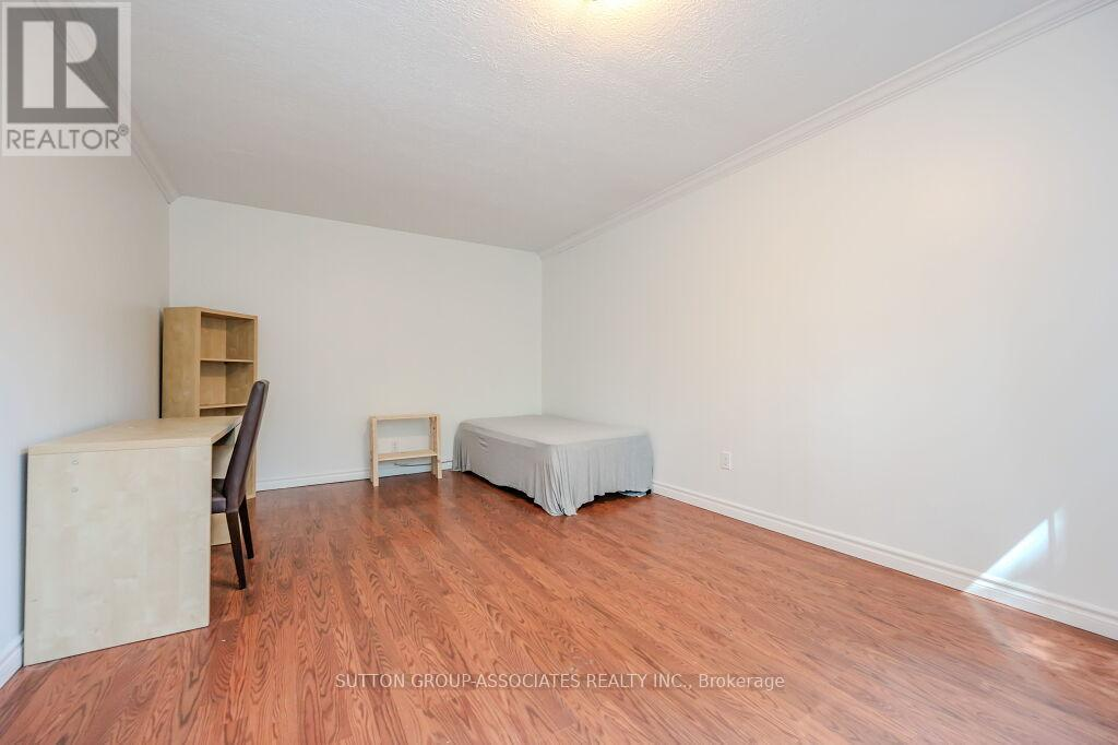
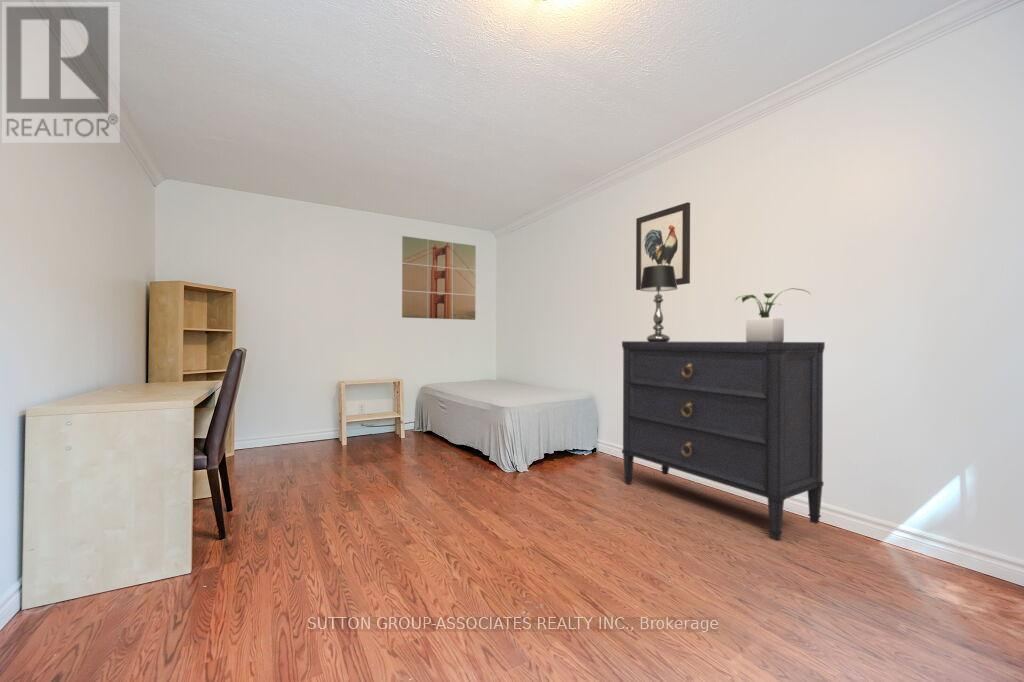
+ wall art (440, 279)
+ wall art (661, 249)
+ dresser (709, 421)
+ potted plant (768, 315)
+ table lamp (658, 304)
